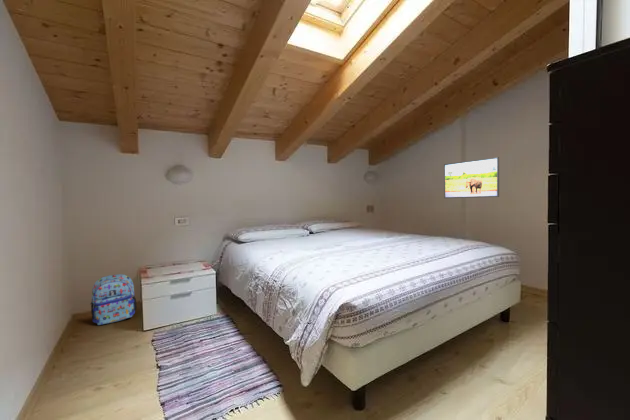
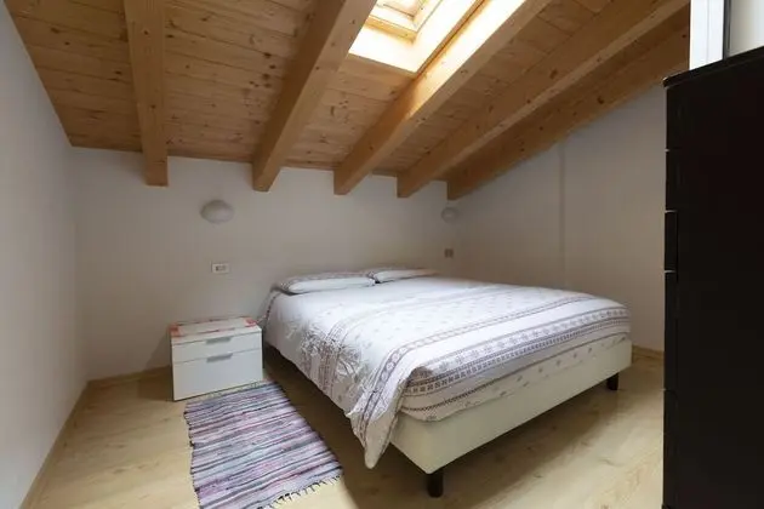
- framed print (469, 179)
- backpack (113, 297)
